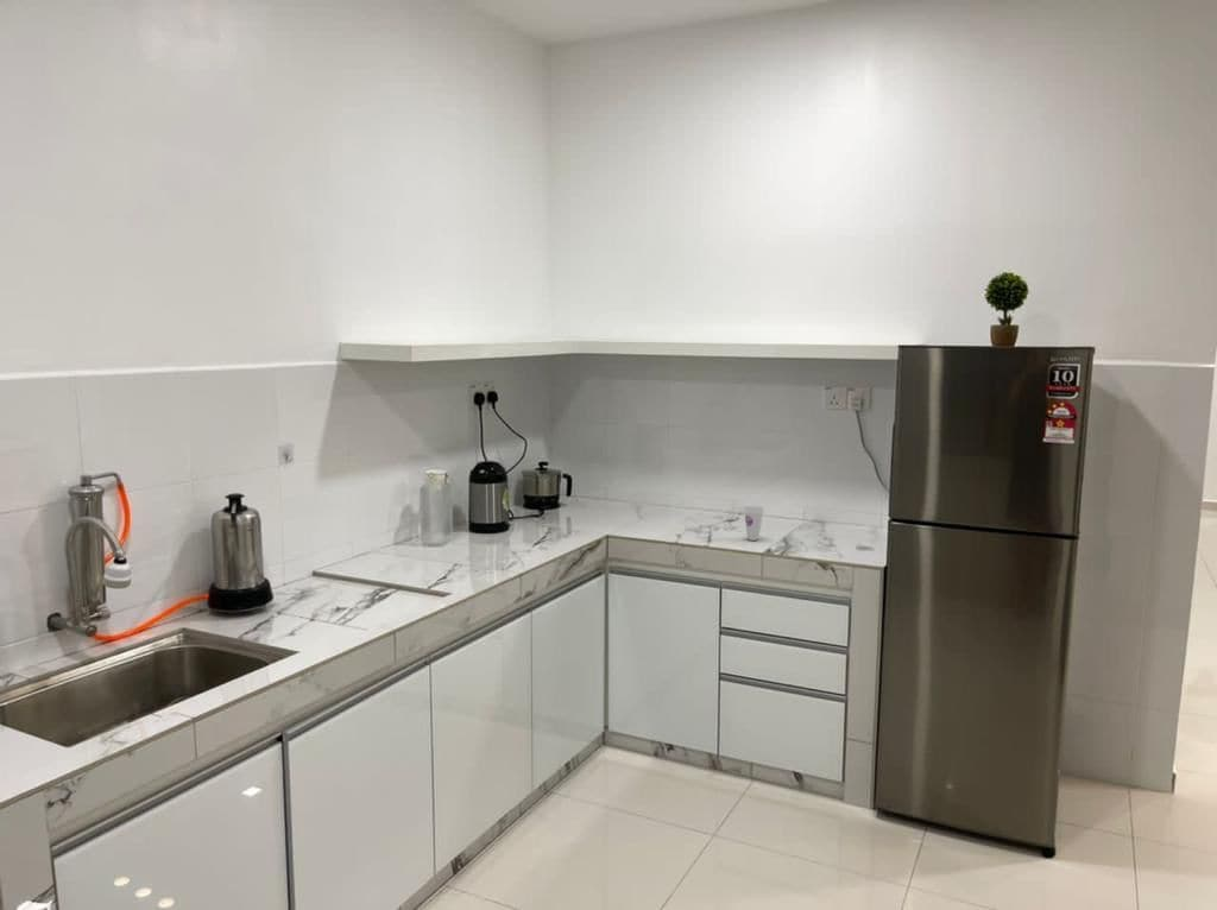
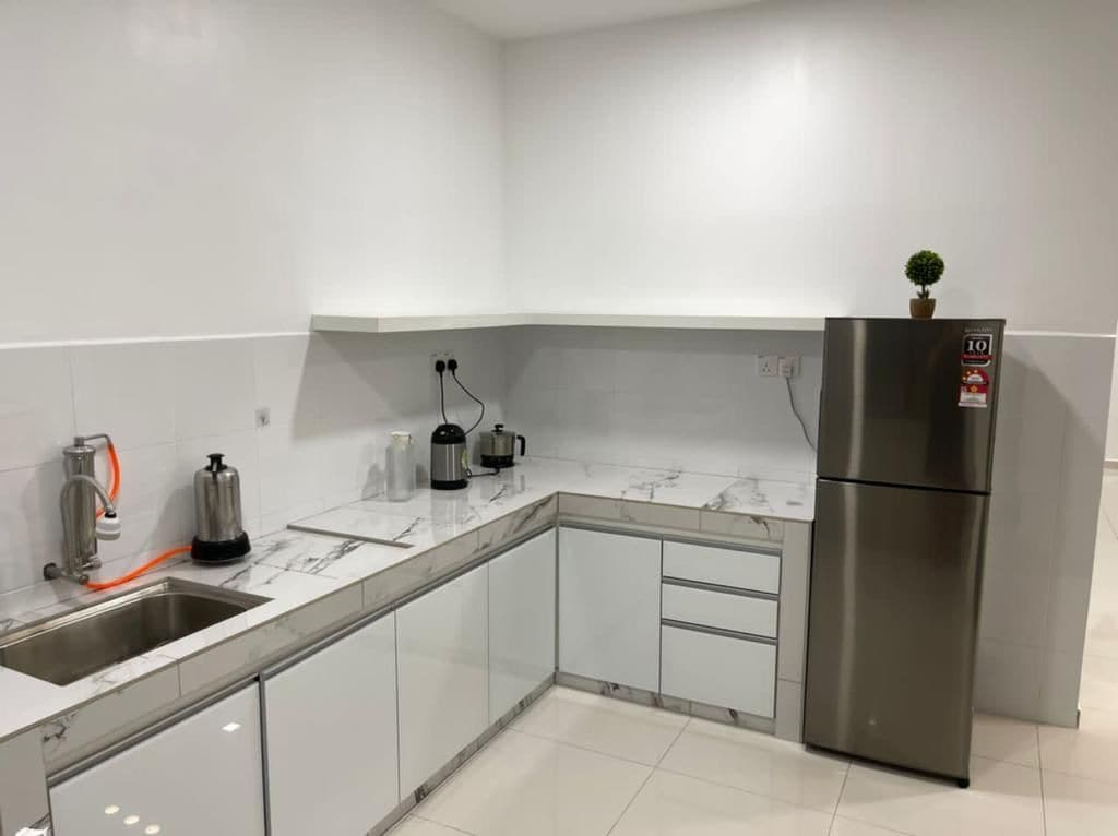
- cup (752, 522)
